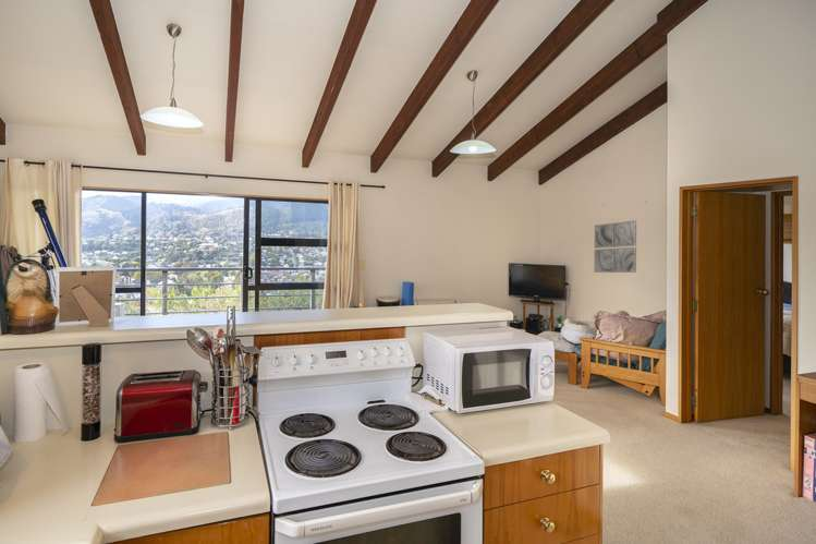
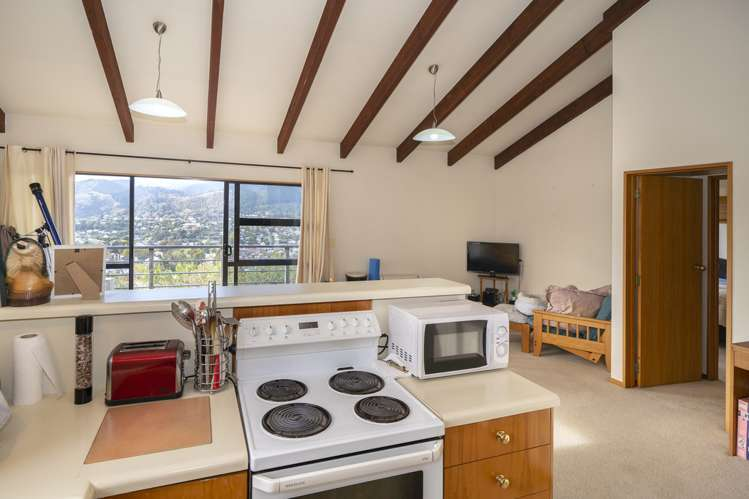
- wall art (613, 246)
